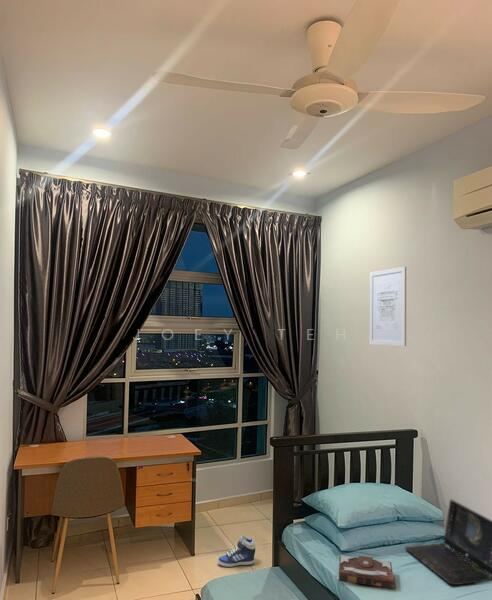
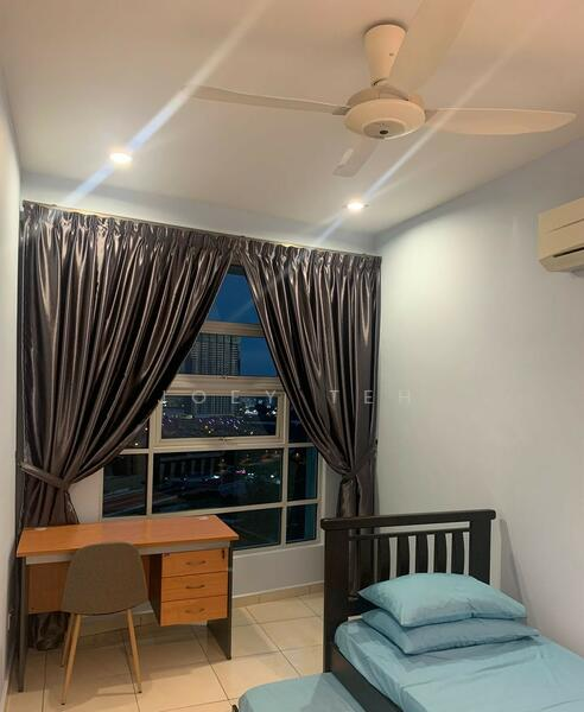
- laptop computer (450, 538)
- sneaker (236, 548)
- book (365, 570)
- wall art (387, 307)
